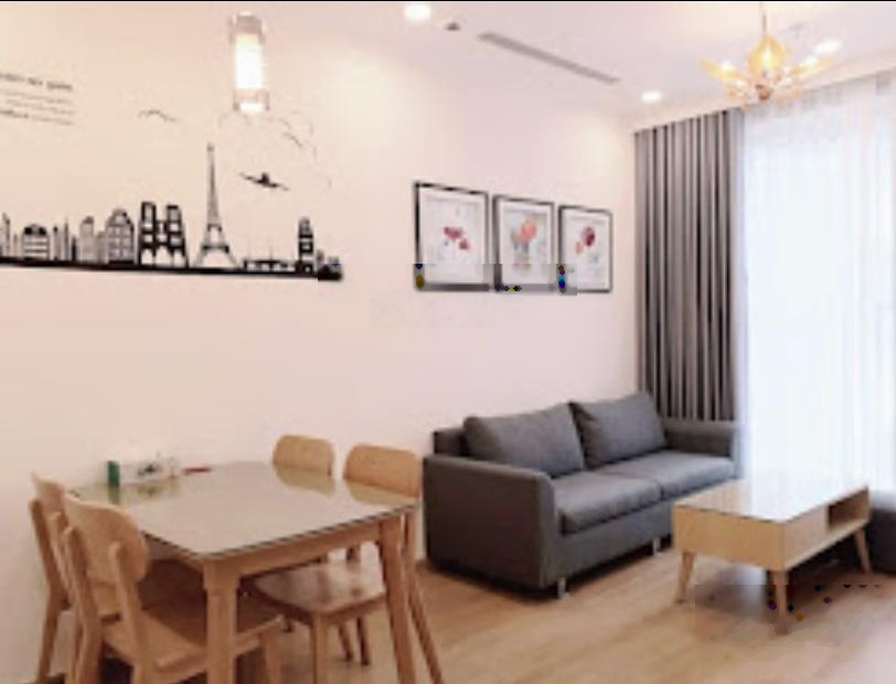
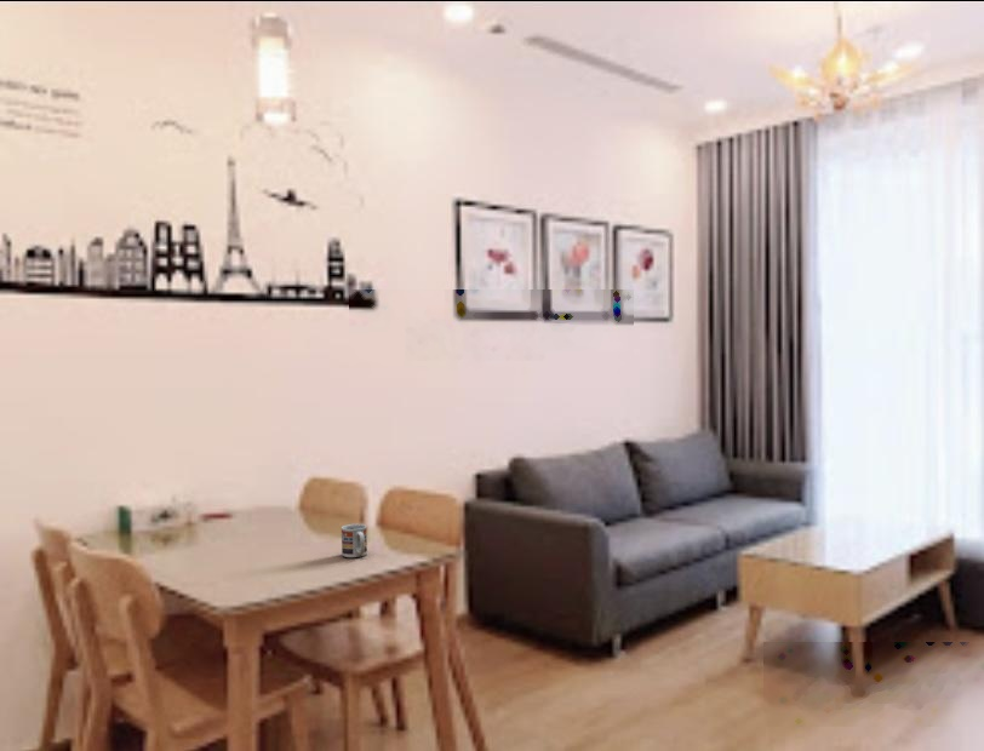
+ cup (356, 541)
